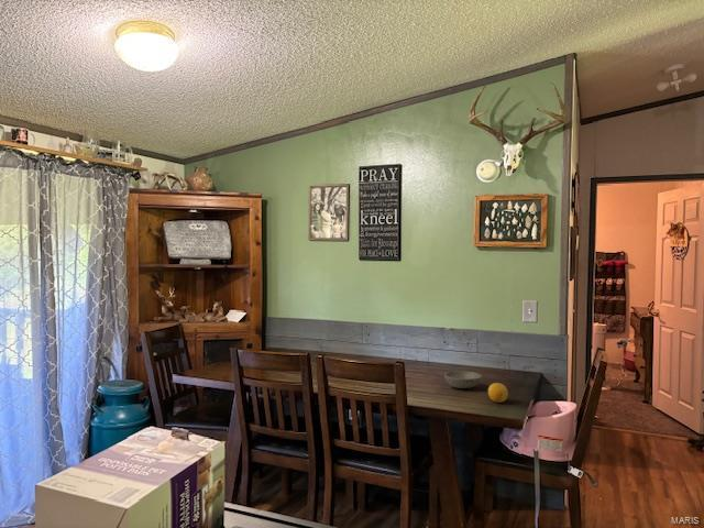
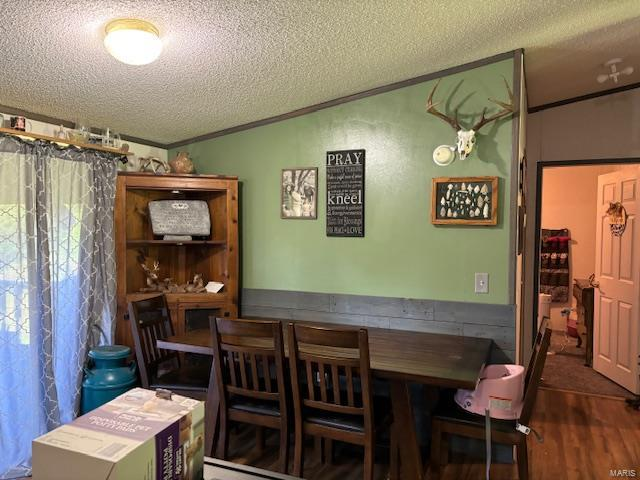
- soup bowl (462, 381)
- fruit (497, 392)
